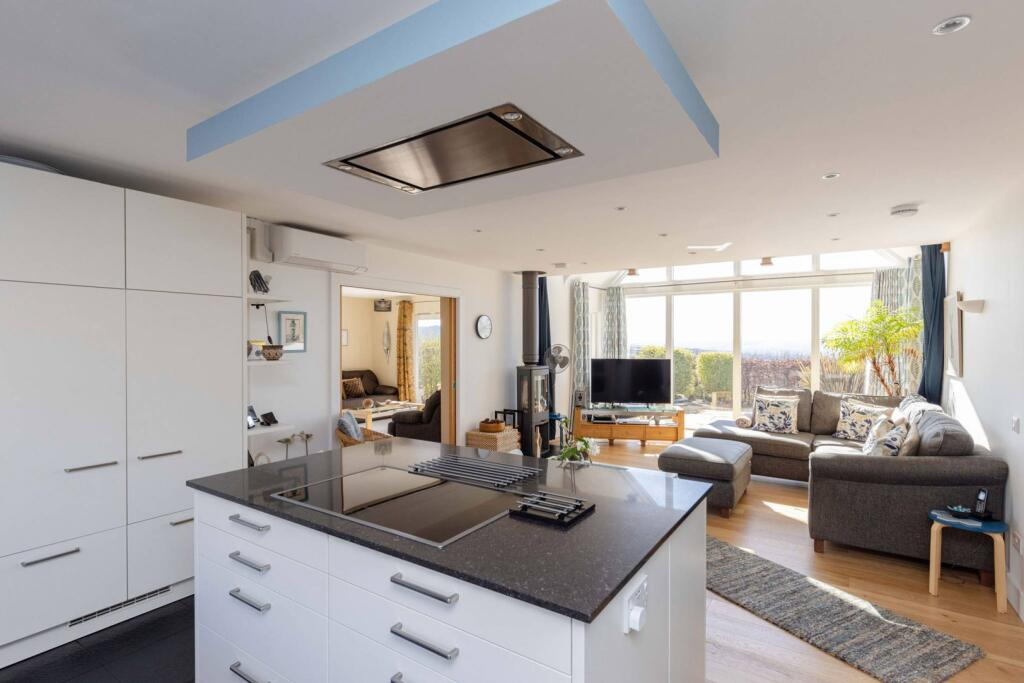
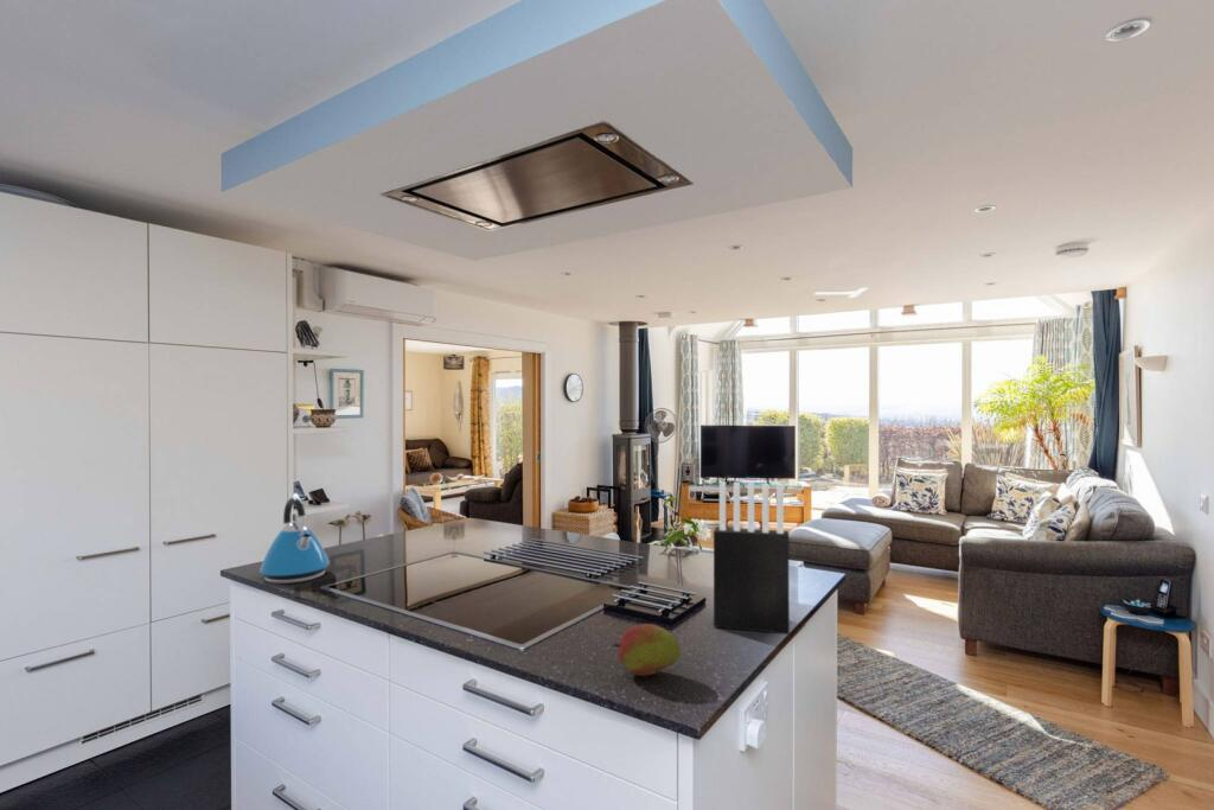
+ knife block (752, 551)
+ kettle (294, 536)
+ fruit (646, 649)
